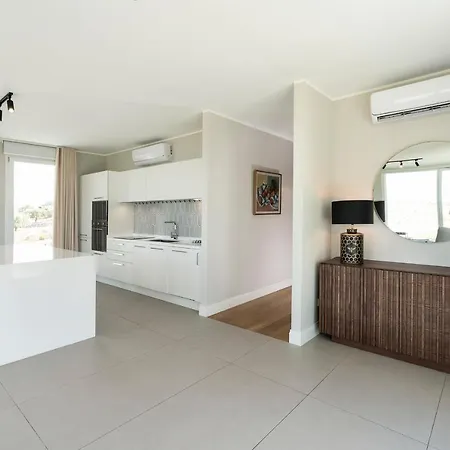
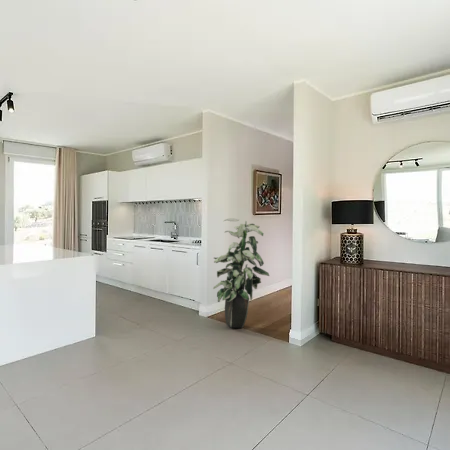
+ indoor plant (237, 271)
